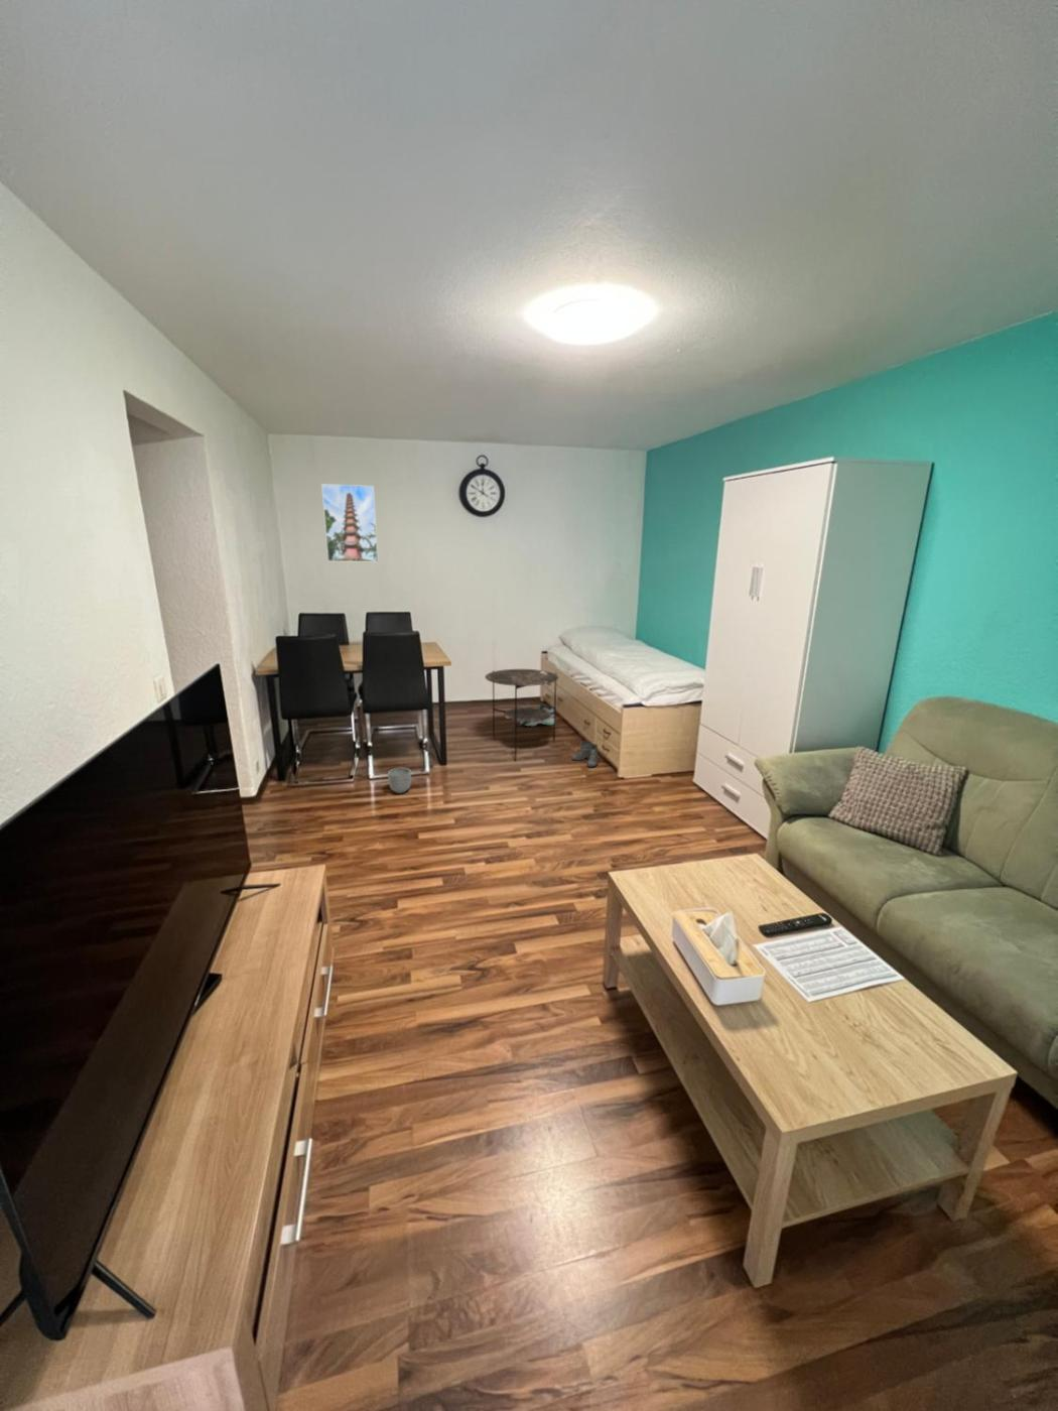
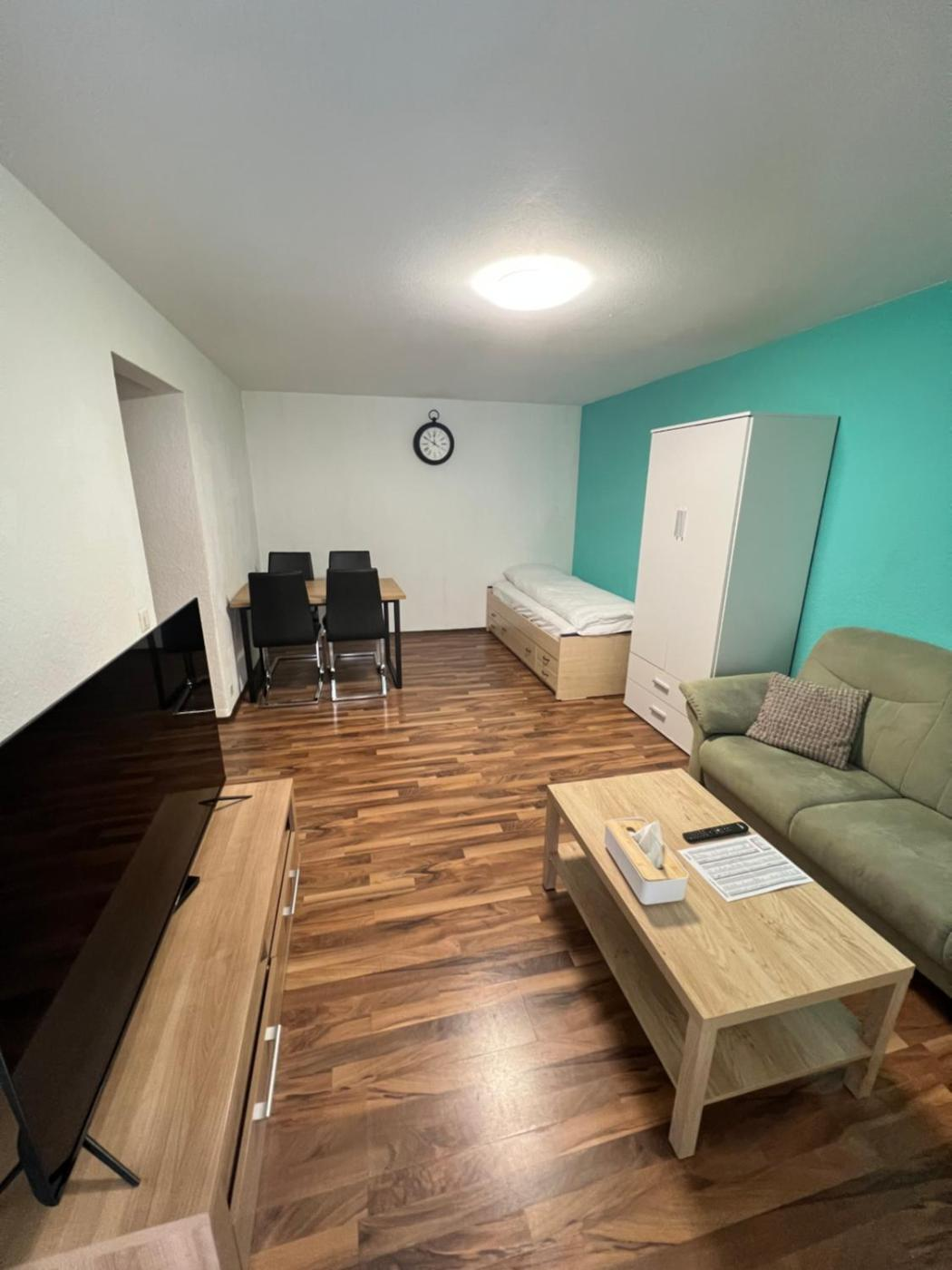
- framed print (351, 524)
- planter (399, 781)
- boots (587, 752)
- sneaker (538, 708)
- side table (520, 711)
